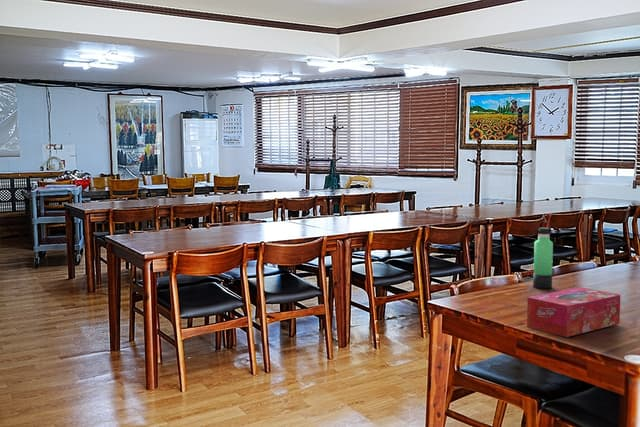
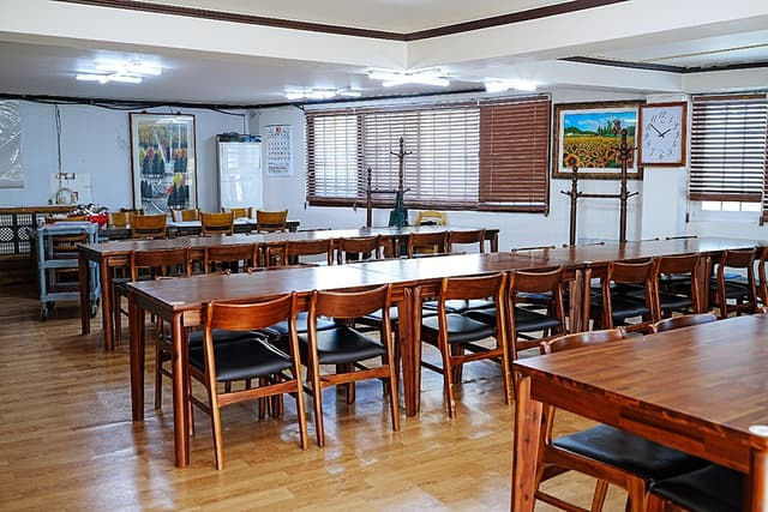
- thermos bottle (543, 254)
- tissue box (573, 310)
